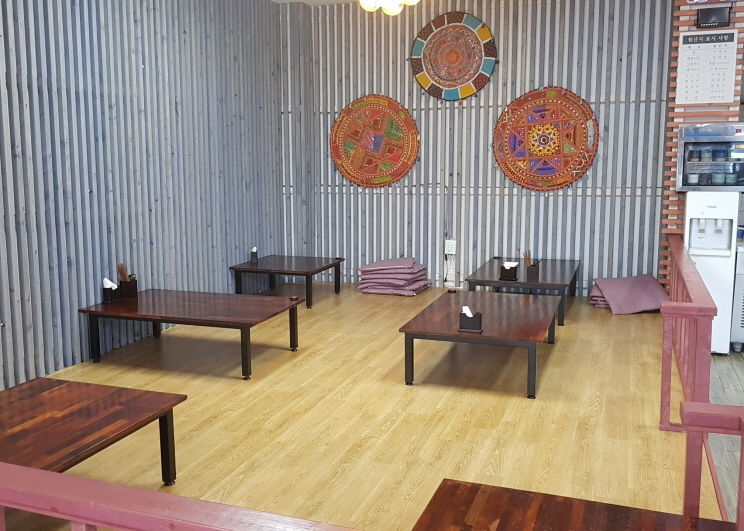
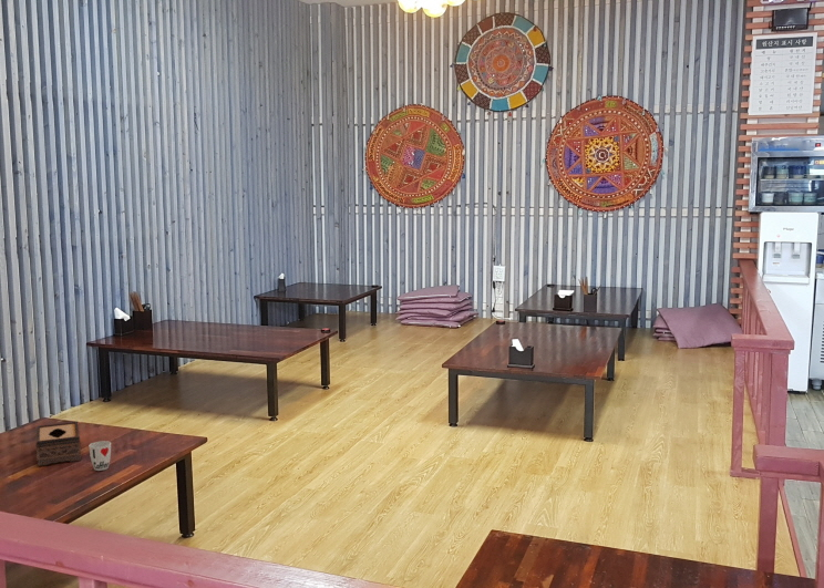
+ cup (100, 456)
+ tissue box (58, 442)
